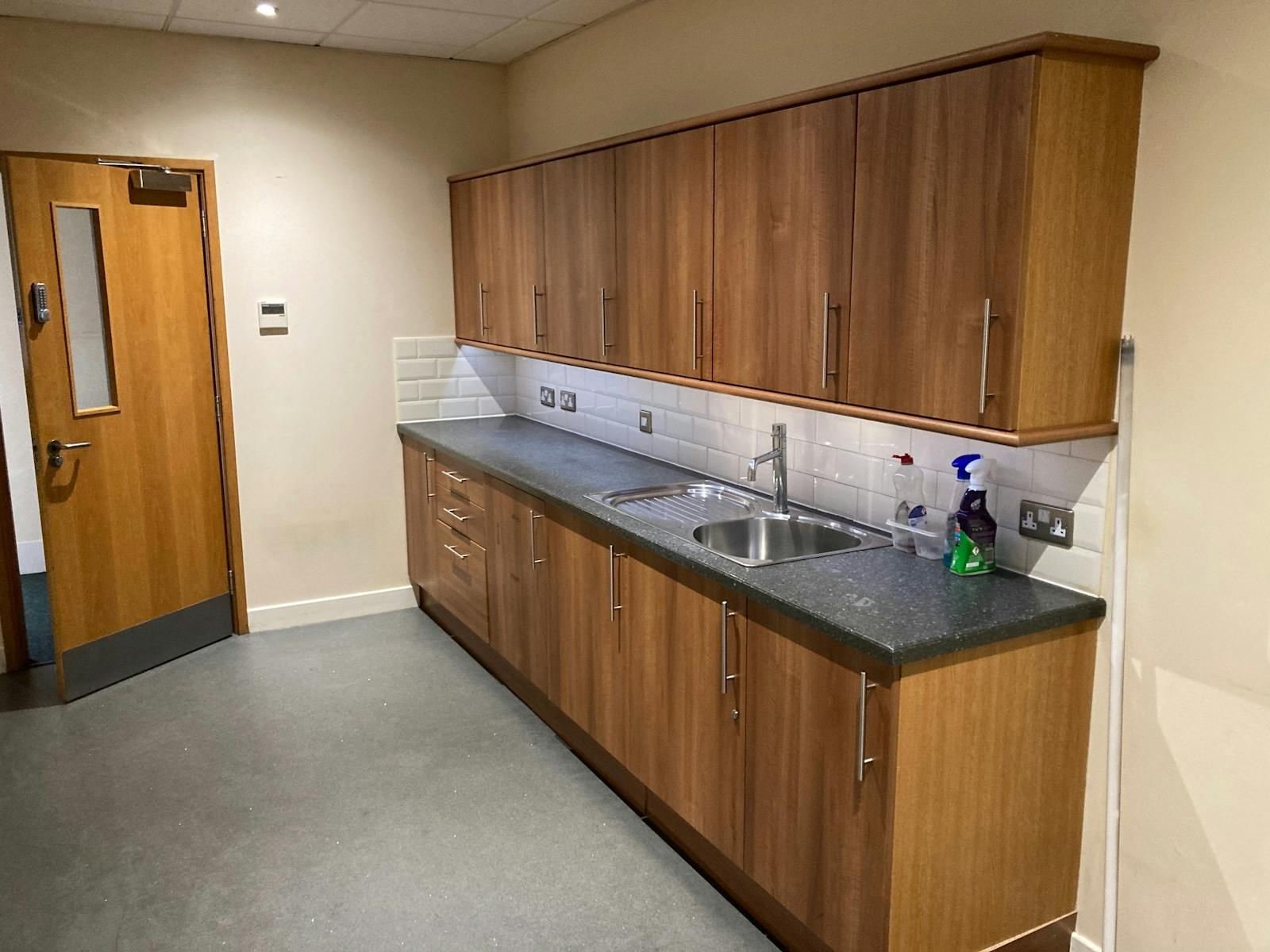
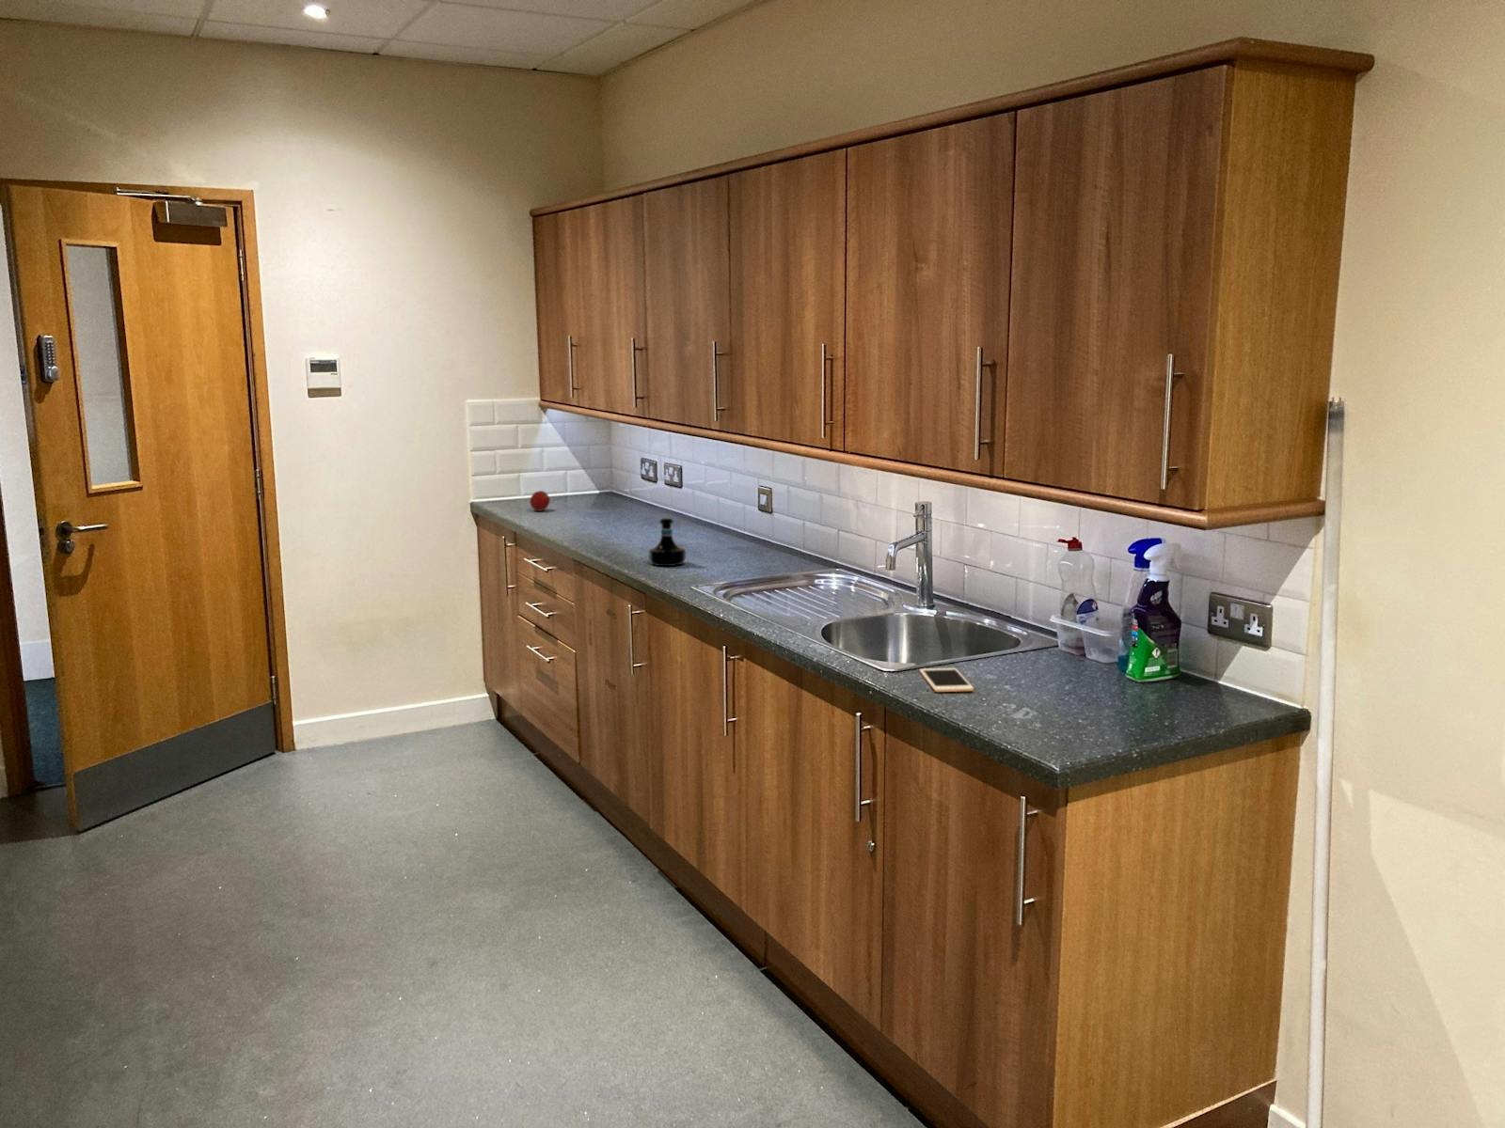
+ tequila bottle (666, 540)
+ apple (540, 500)
+ cell phone (946, 679)
